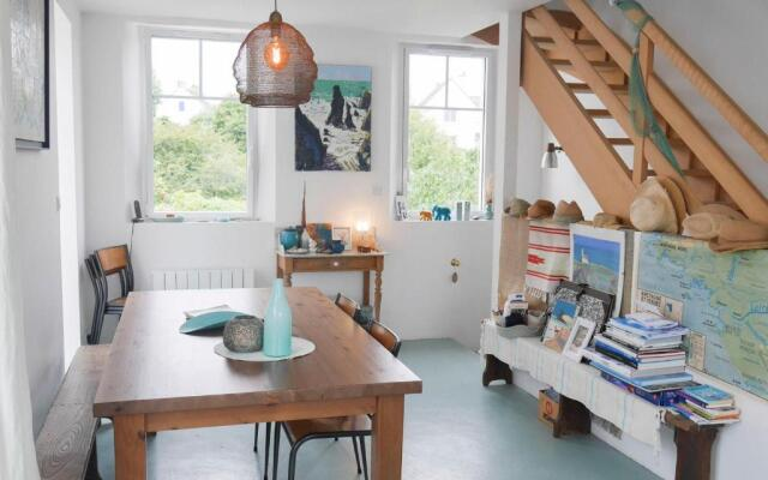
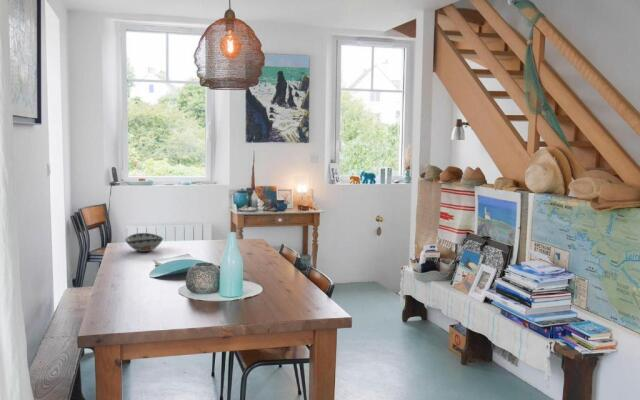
+ decorative bowl (144, 243)
